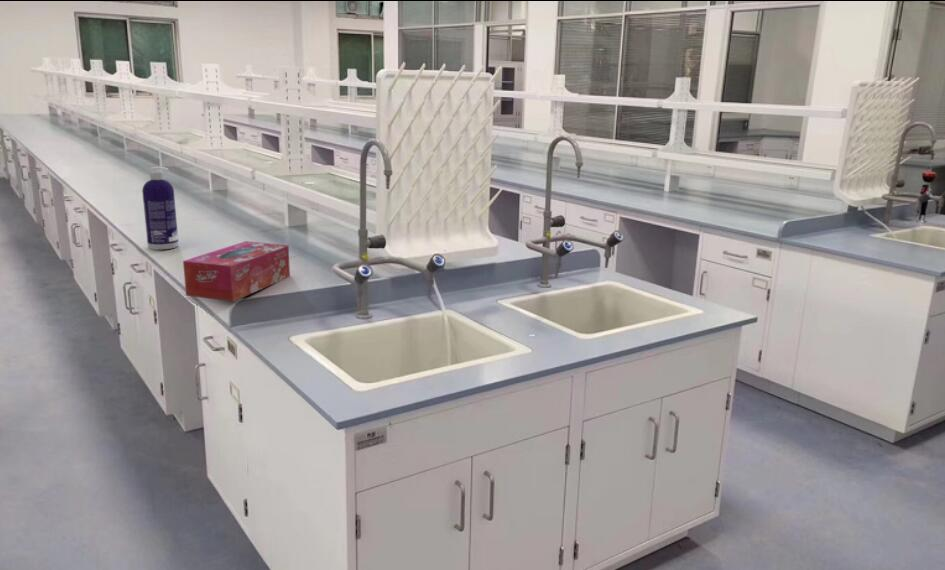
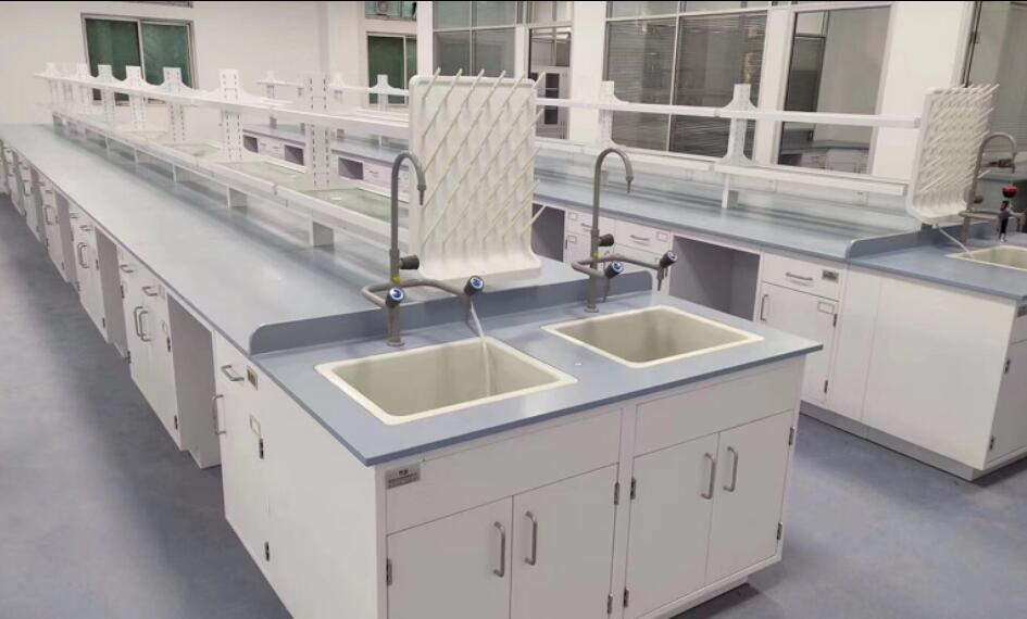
- tissue box (239, 269)
- spray bottle (159, 207)
